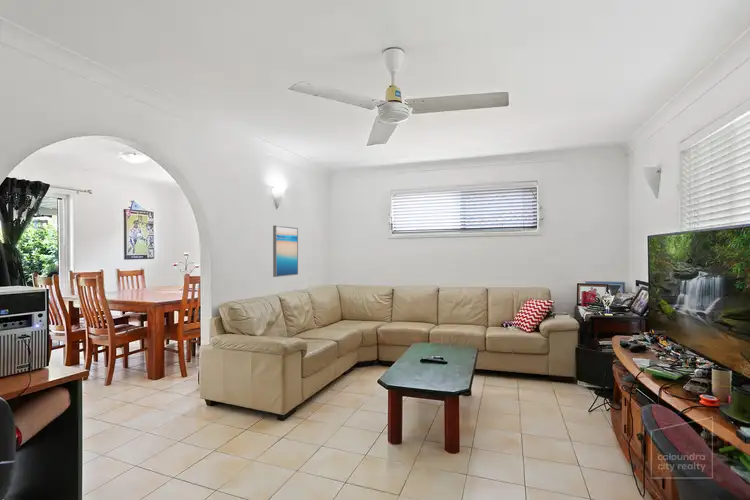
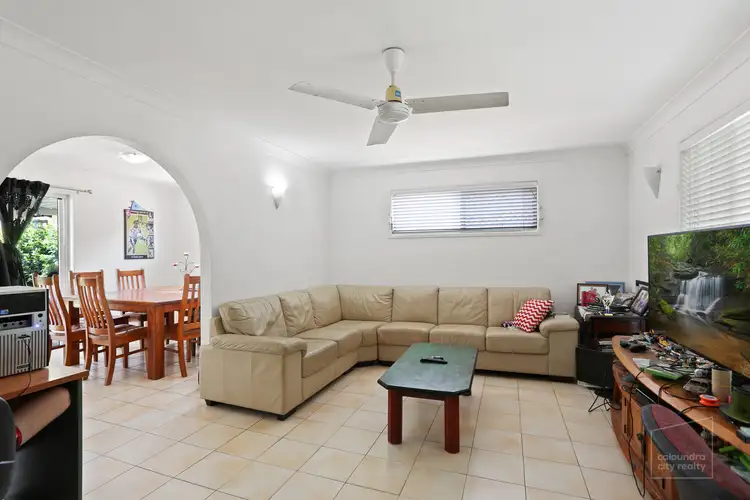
- wall art (286, 251)
